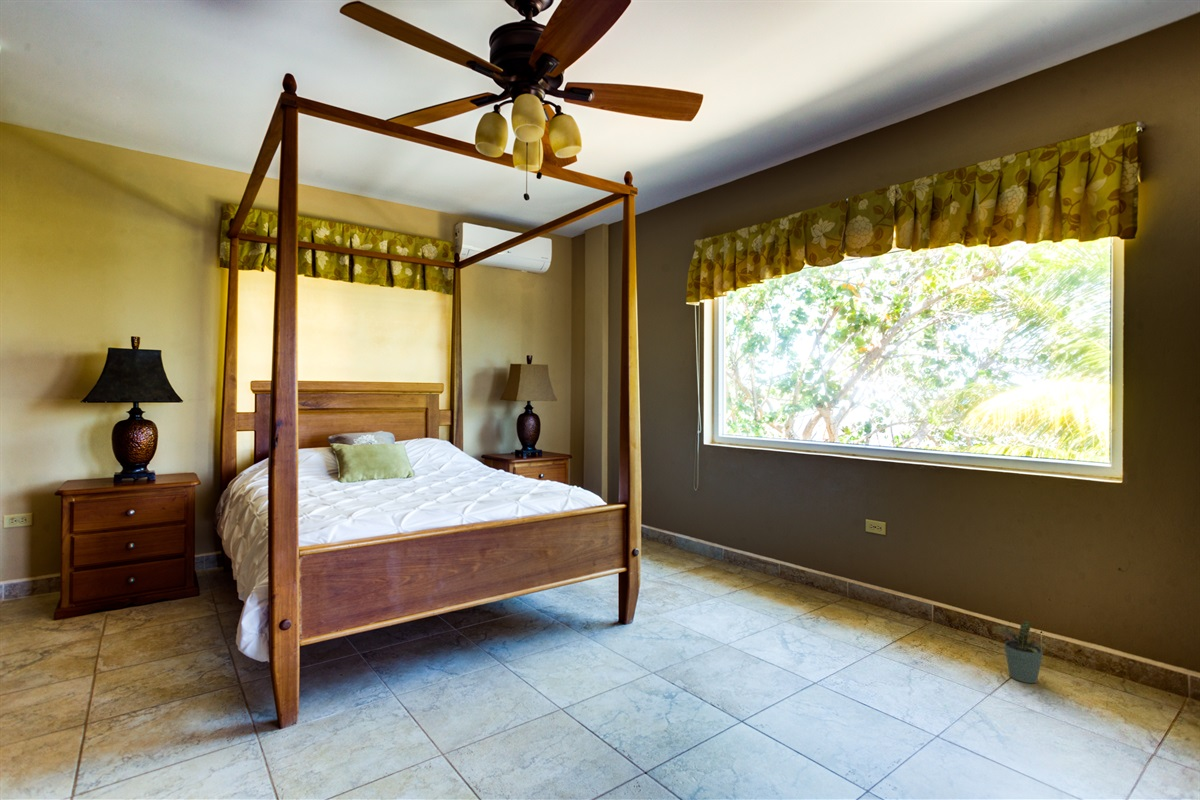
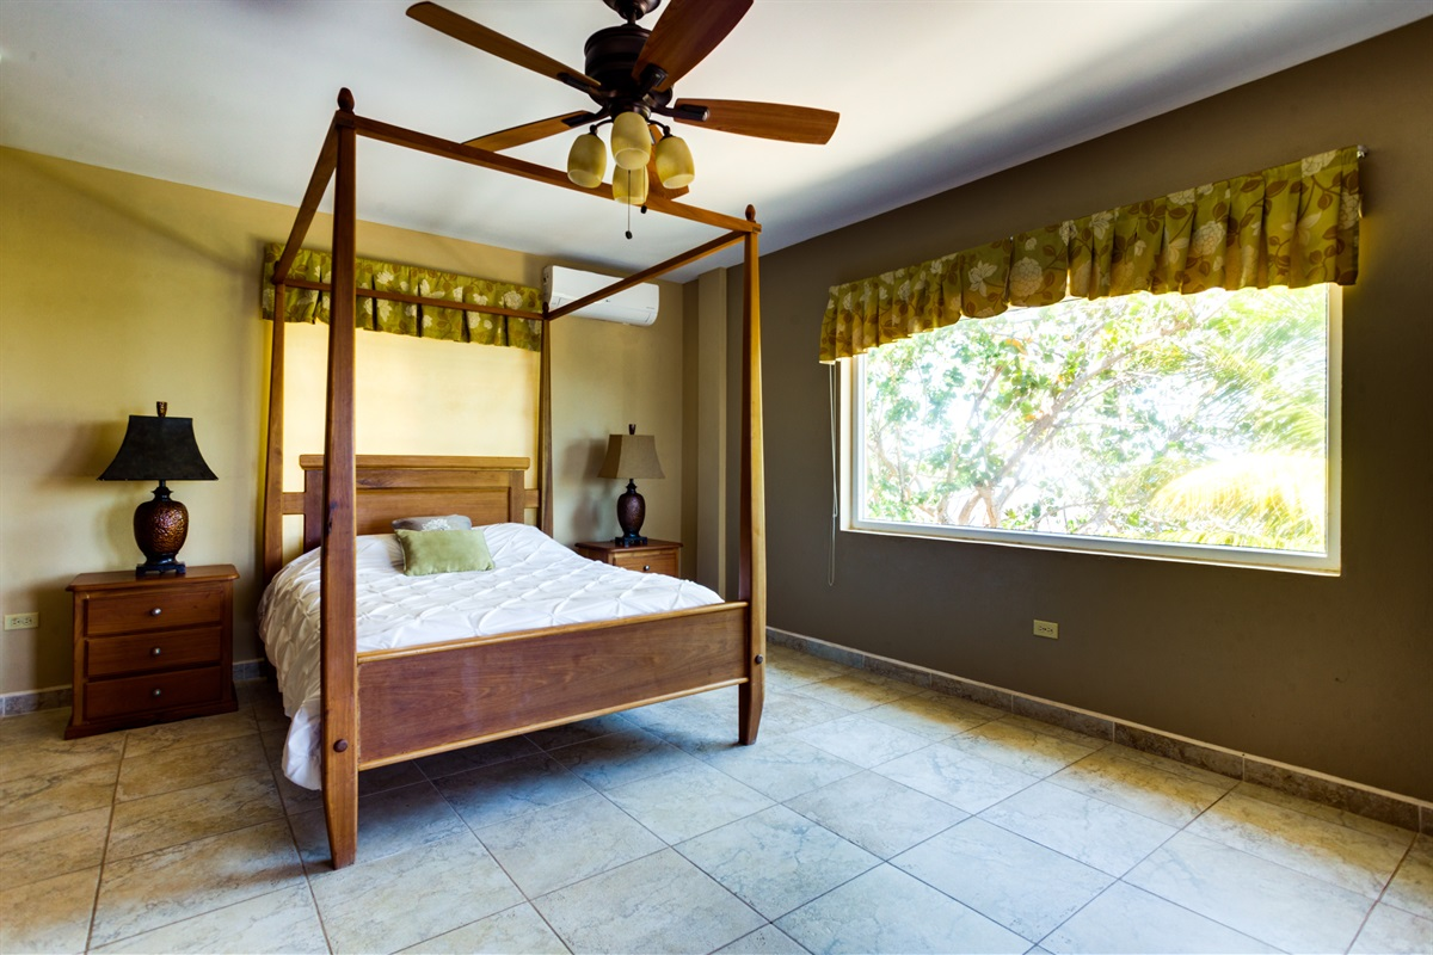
- potted plant (1019, 648)
